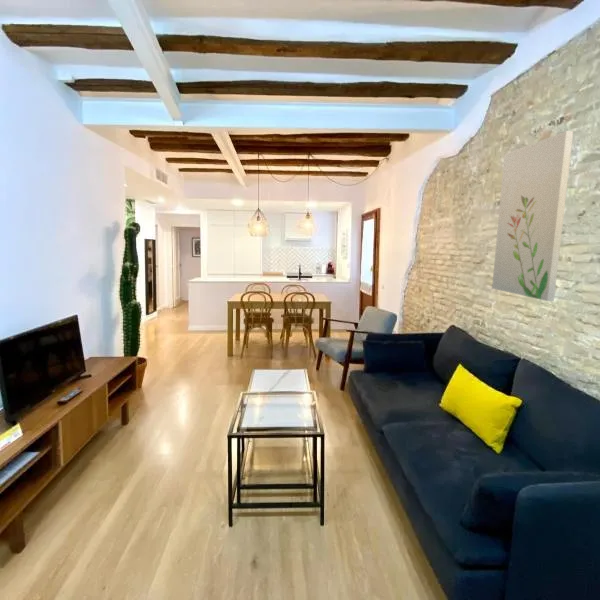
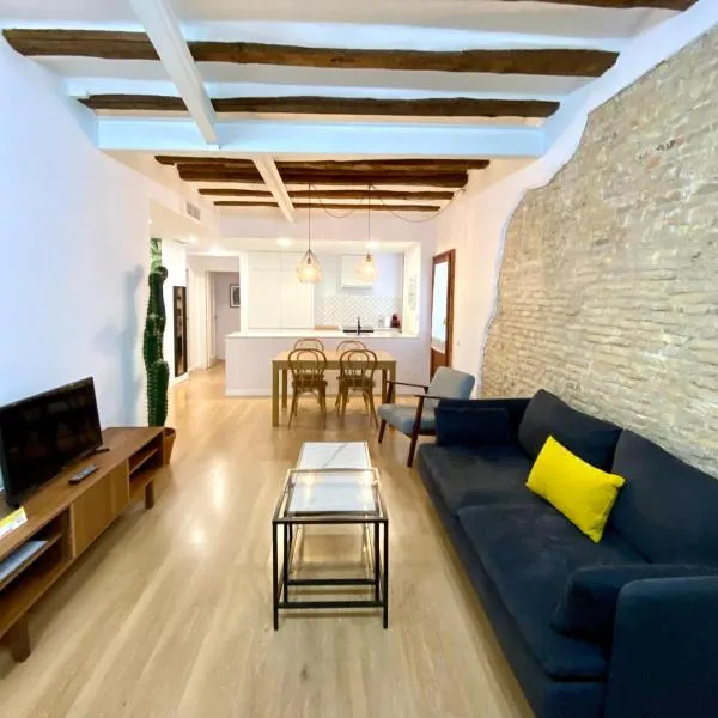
- wall art (526, 221)
